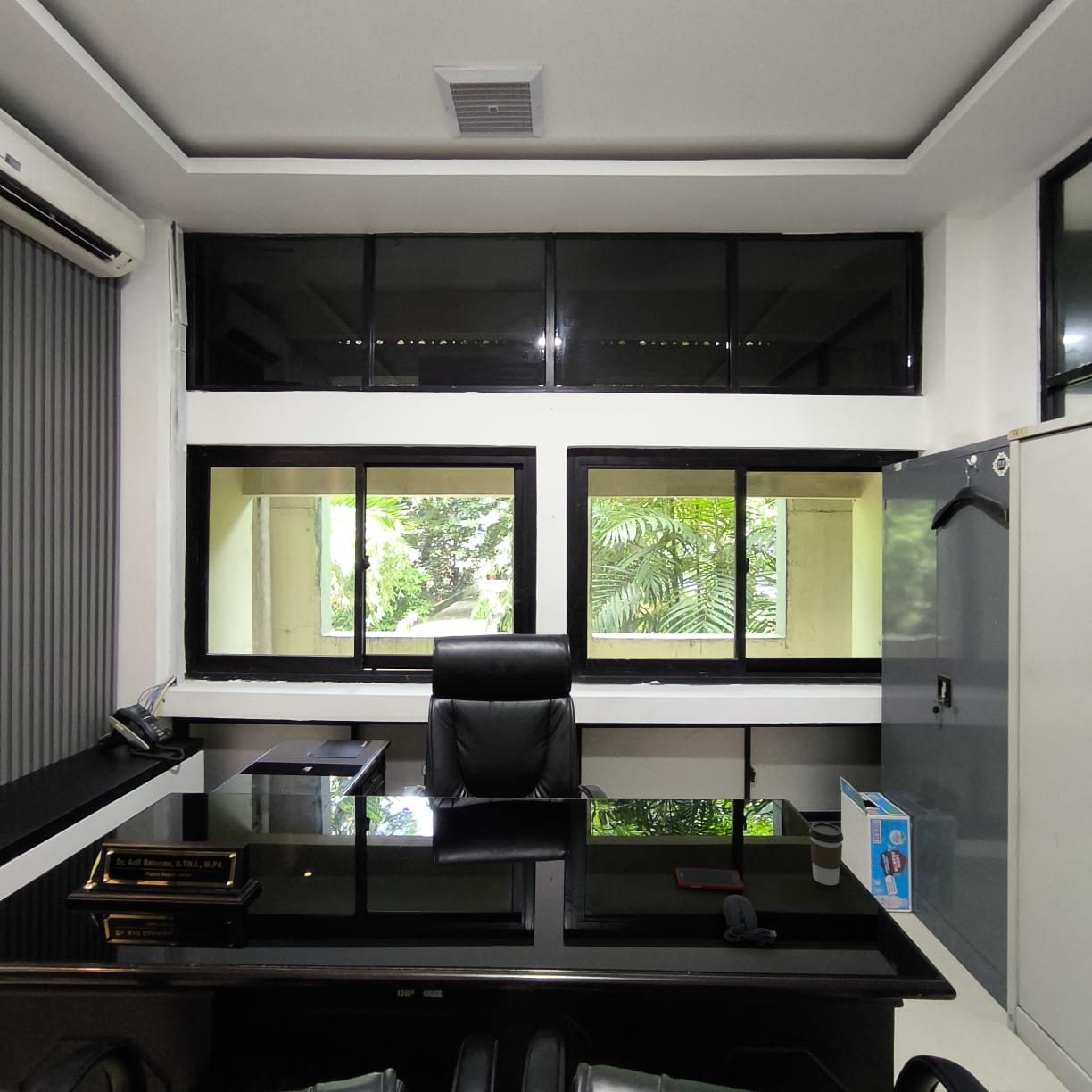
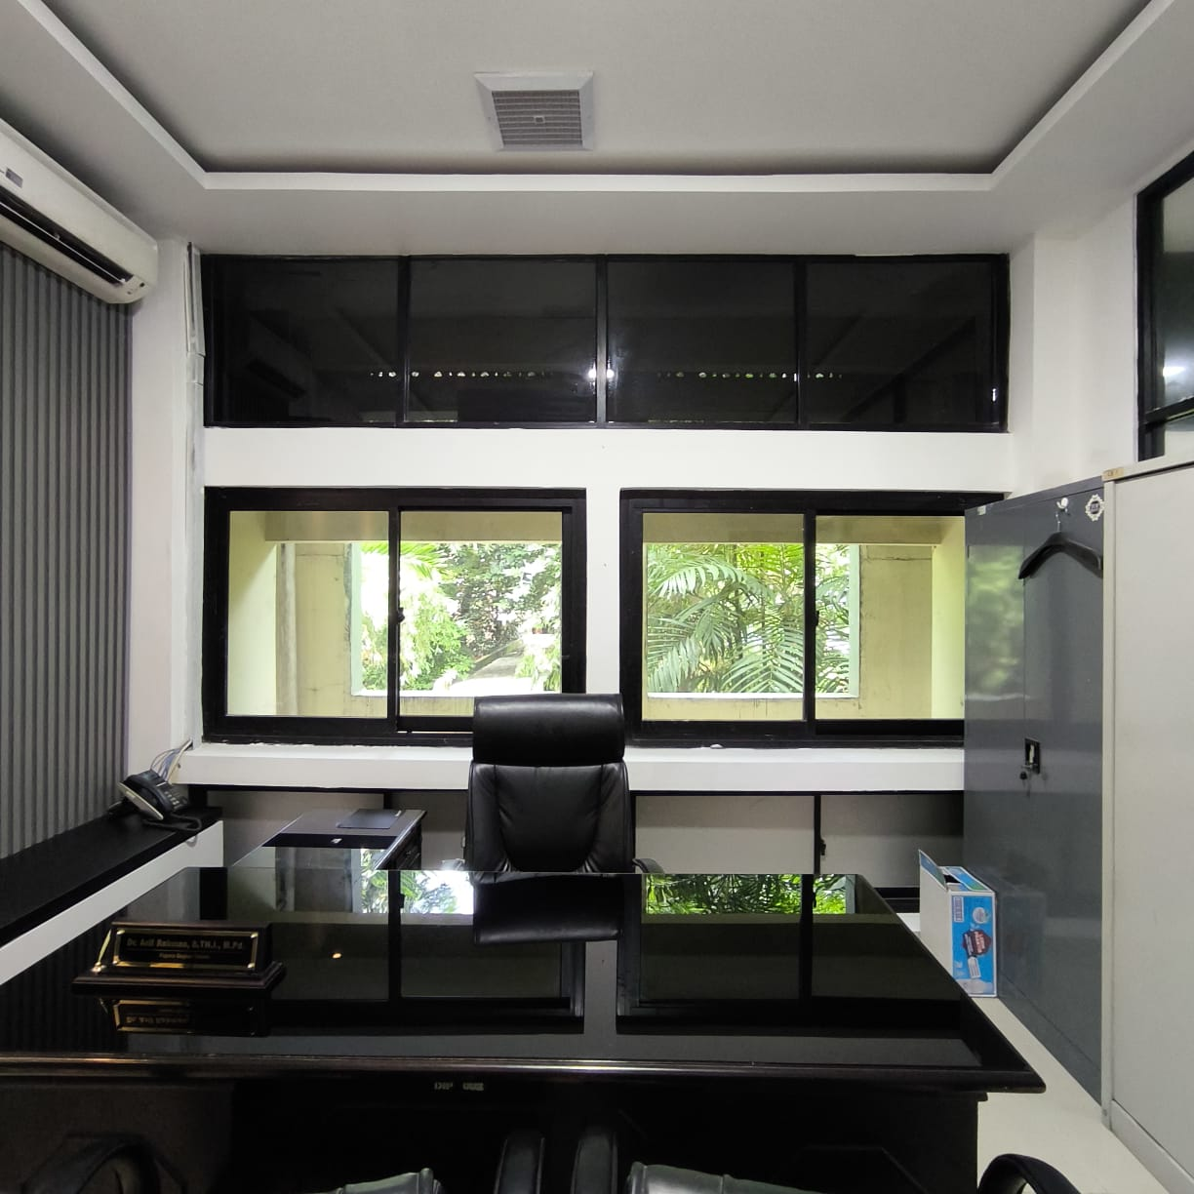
- computer mouse (742, 914)
- cell phone (708, 879)
- coffee cup (825, 854)
